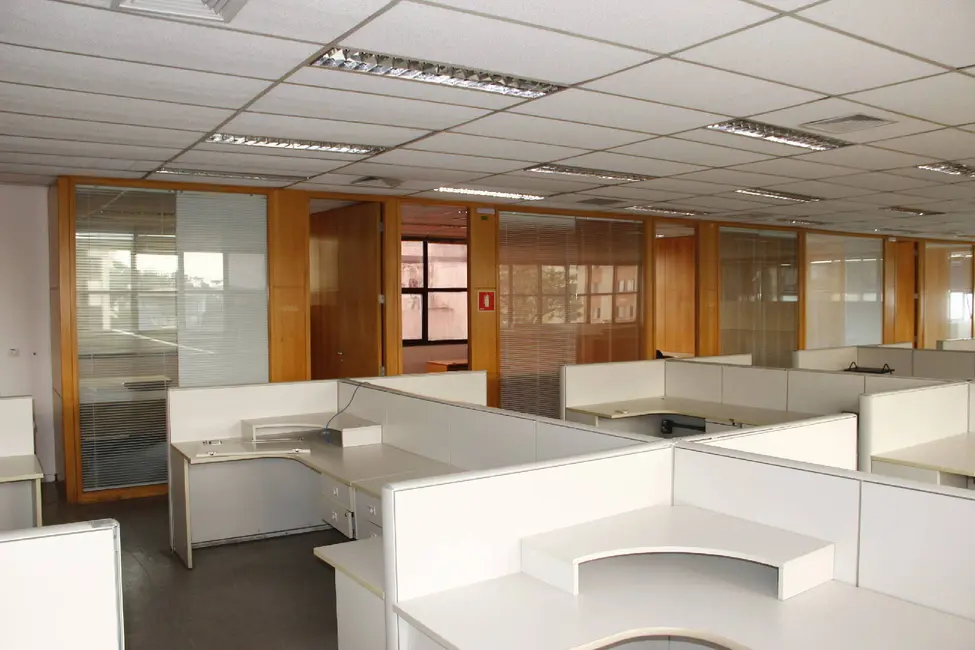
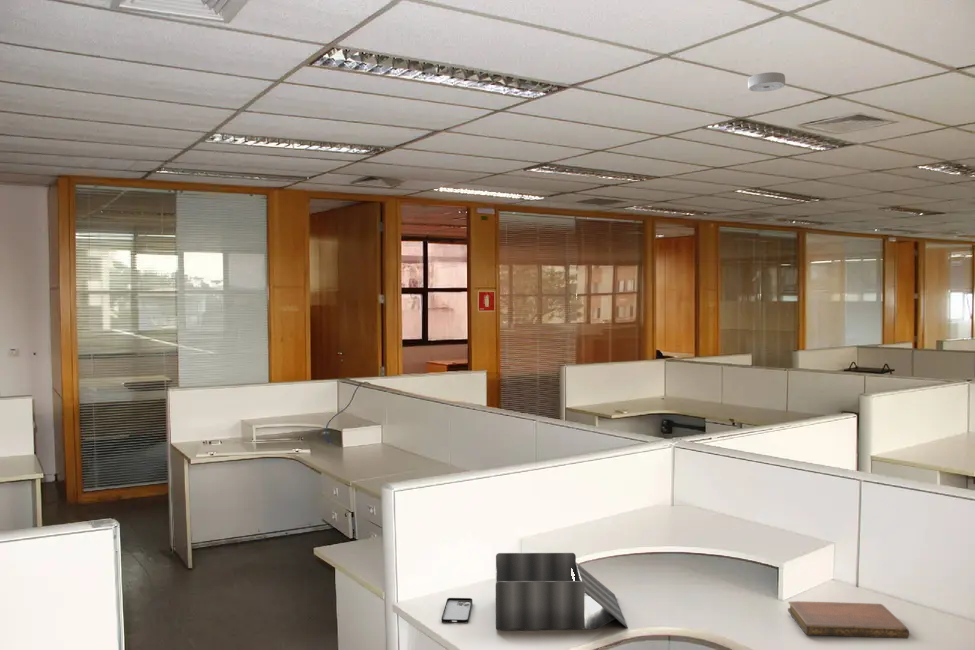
+ notebook (845, 619)
+ smartphone (457, 609)
+ smoke detector (766, 82)
+ desk organizer (558, 589)
